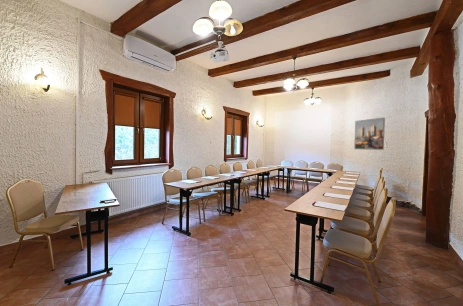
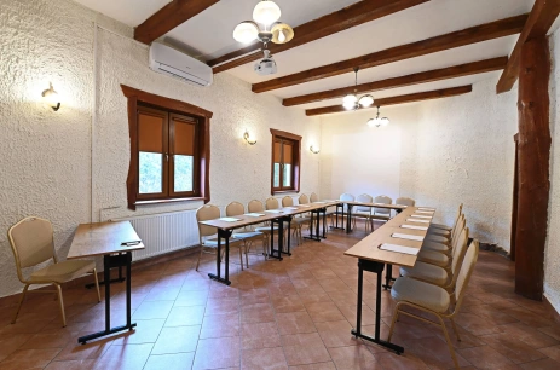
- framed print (368, 134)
